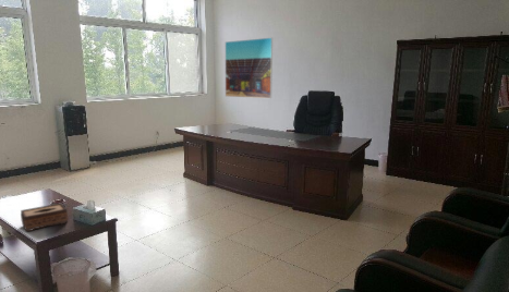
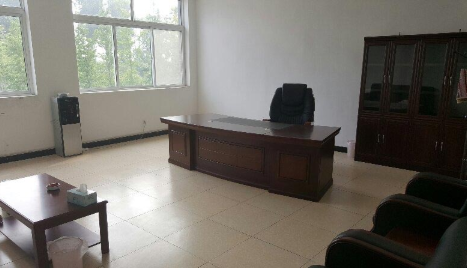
- tissue box (44, 216)
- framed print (247, 69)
